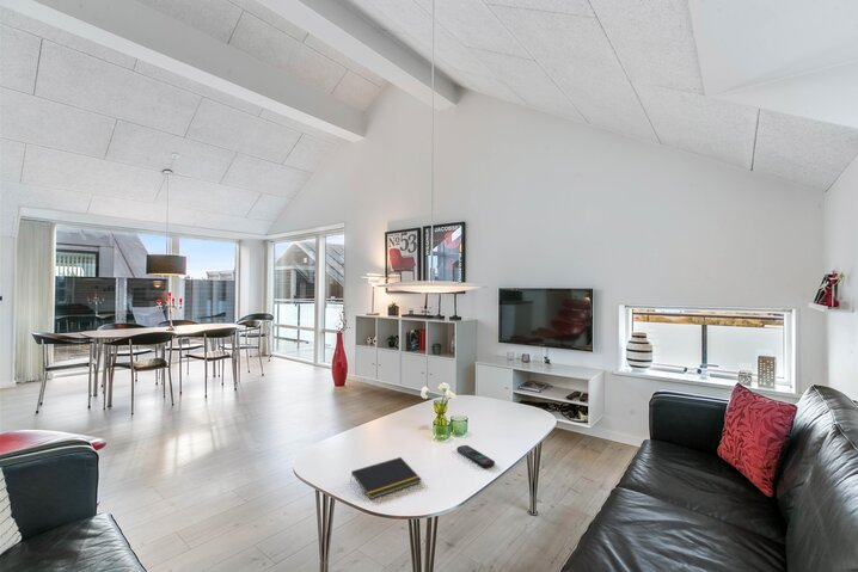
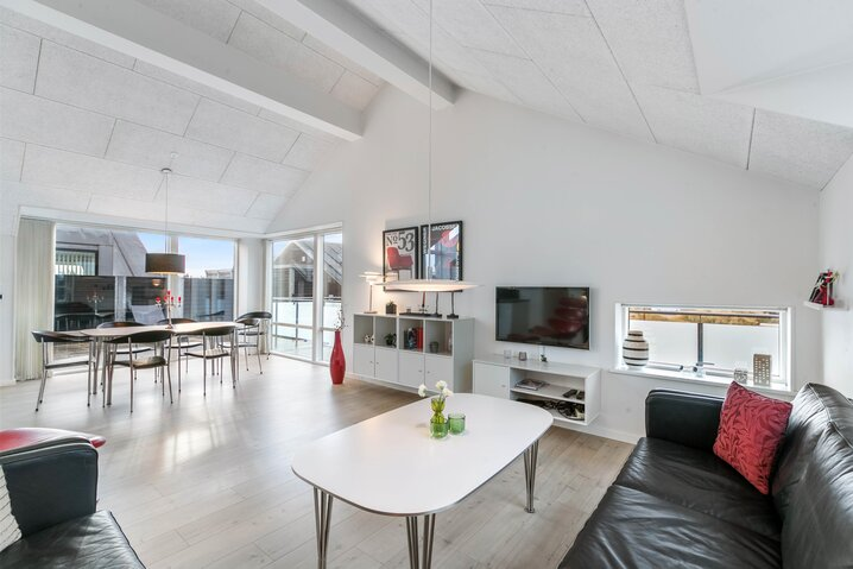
- notepad (386, 476)
- remote control (474, 455)
